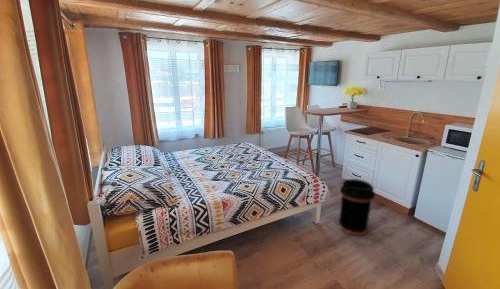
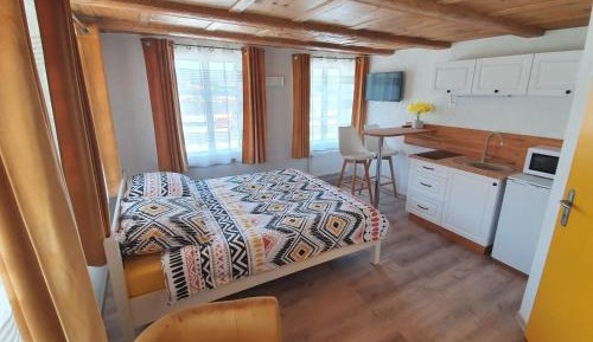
- trash can (355, 206)
